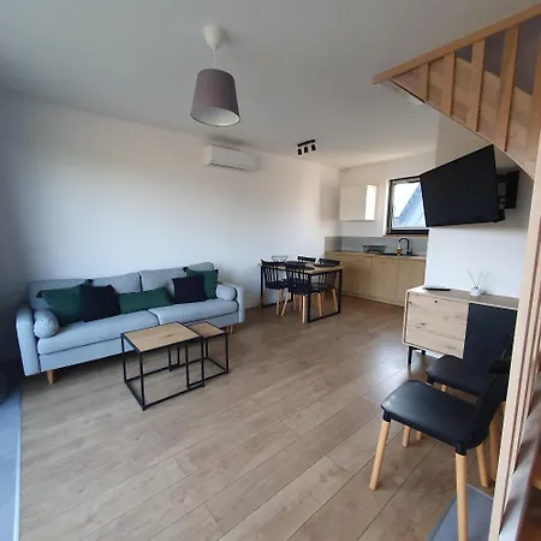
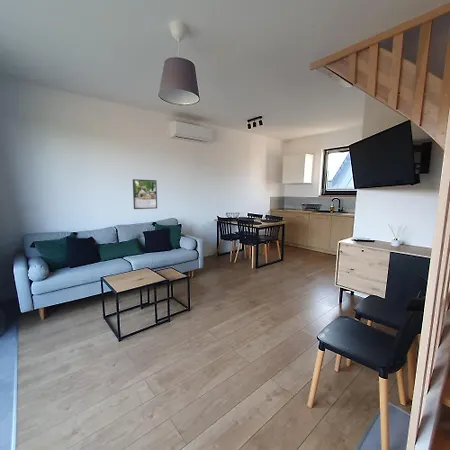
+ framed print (145, 194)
